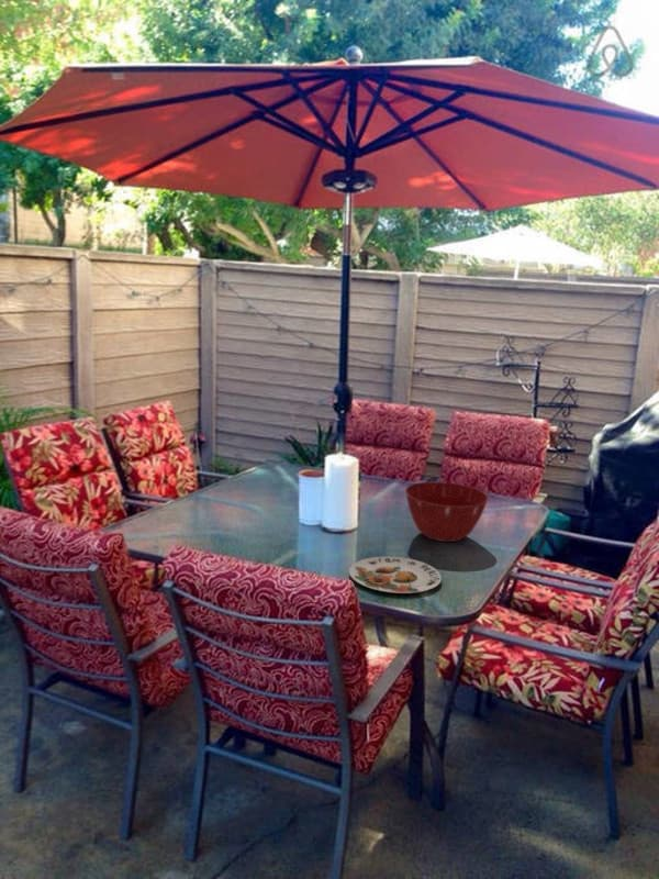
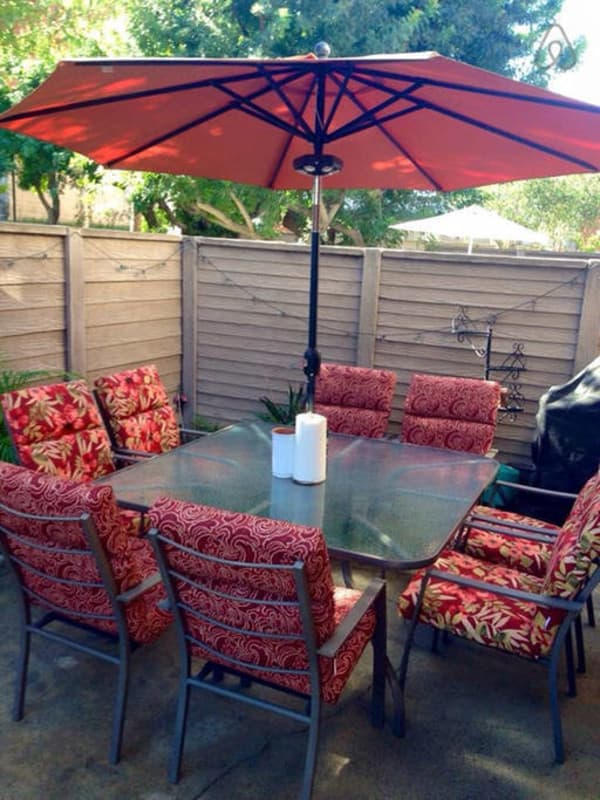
- mixing bowl (445, 513)
- plate (394, 575)
